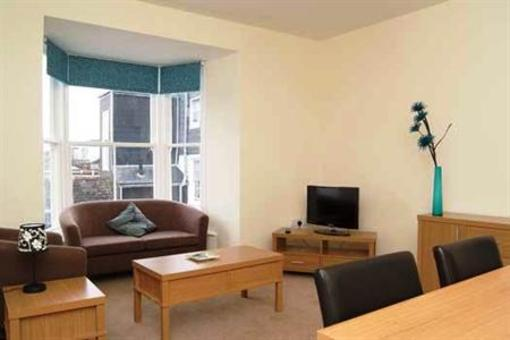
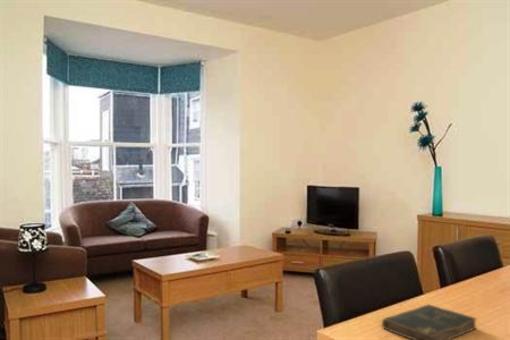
+ bible (429, 322)
